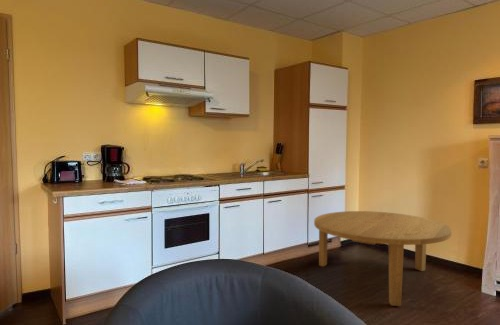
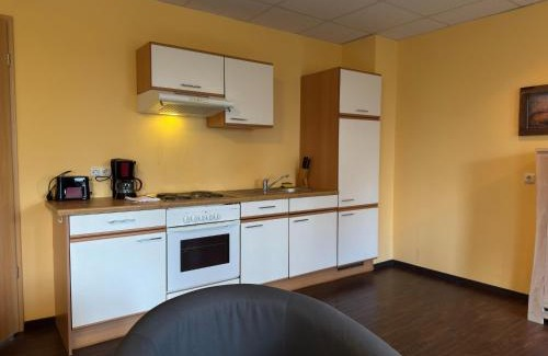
- dining table (374, 244)
